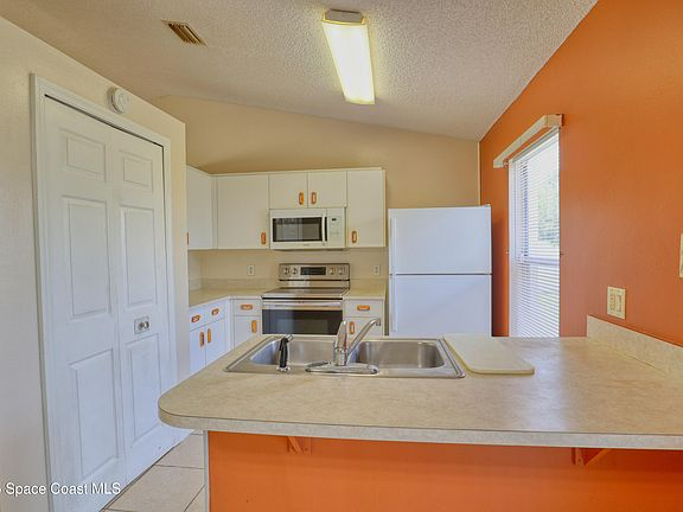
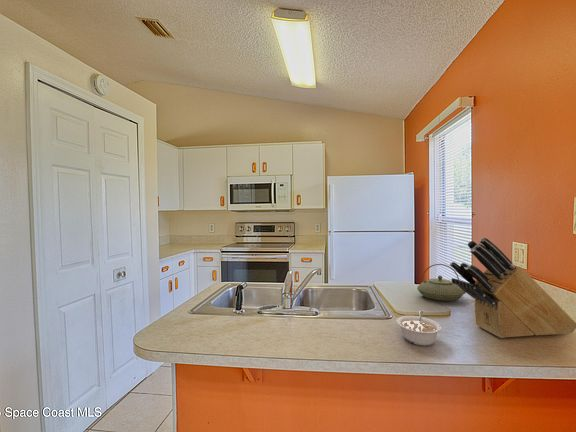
+ knife block (510, 283)
+ legume (417, 328)
+ teapot (443, 280)
